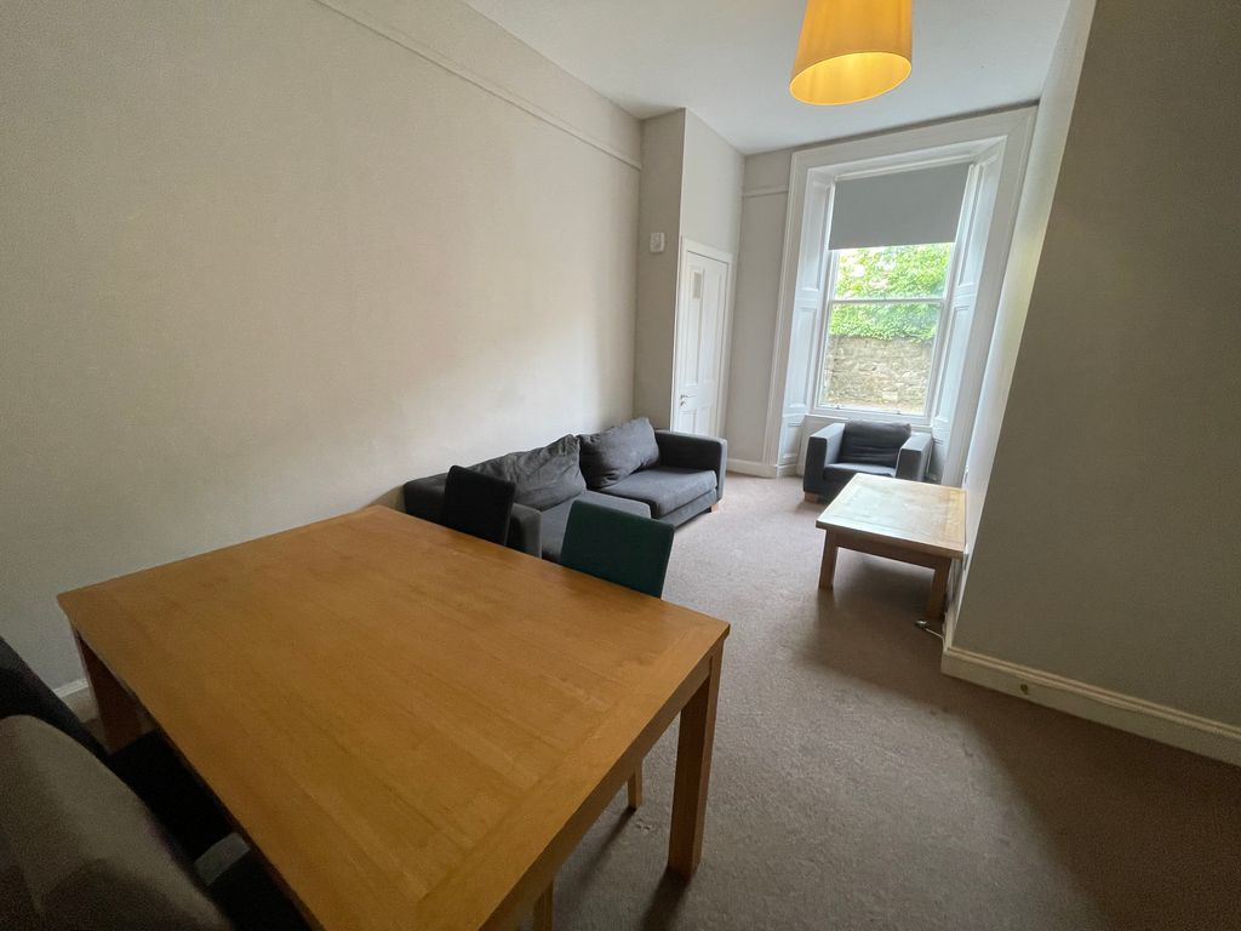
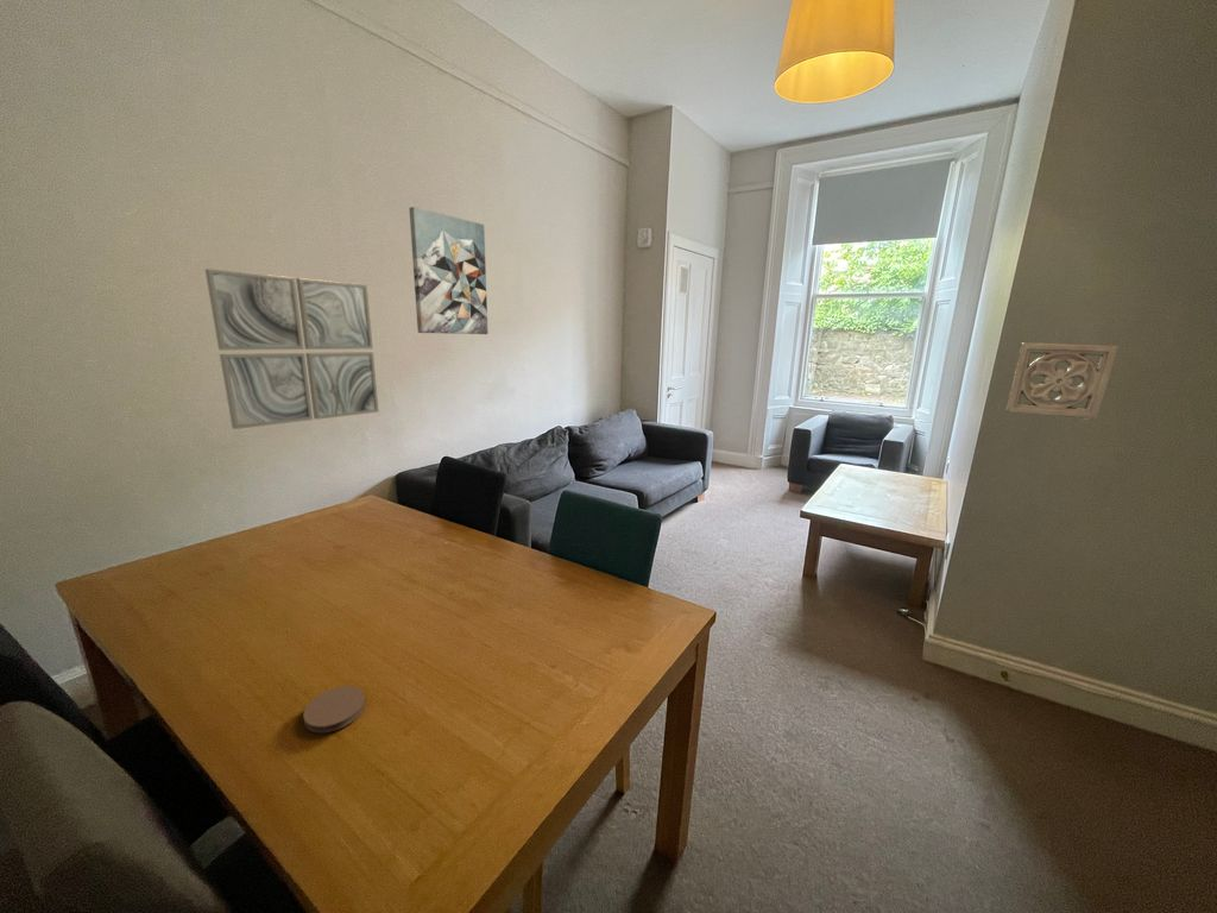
+ wall ornament (1057, 380)
+ coaster (335, 707)
+ wall art (303, 348)
+ wall art (452, 276)
